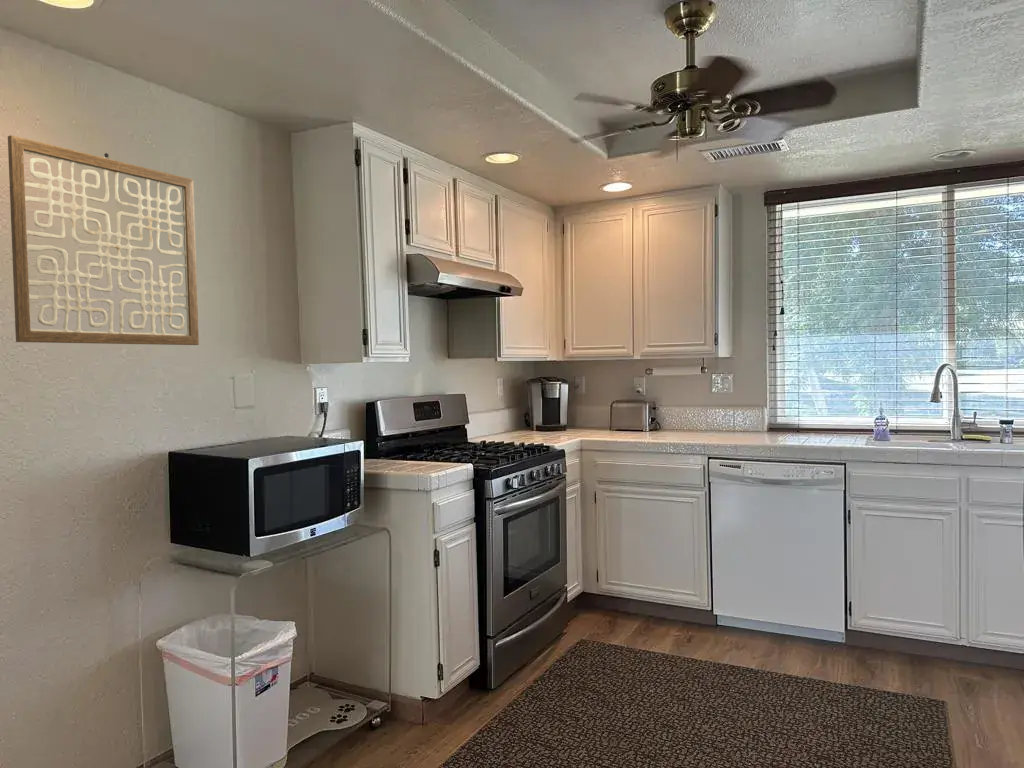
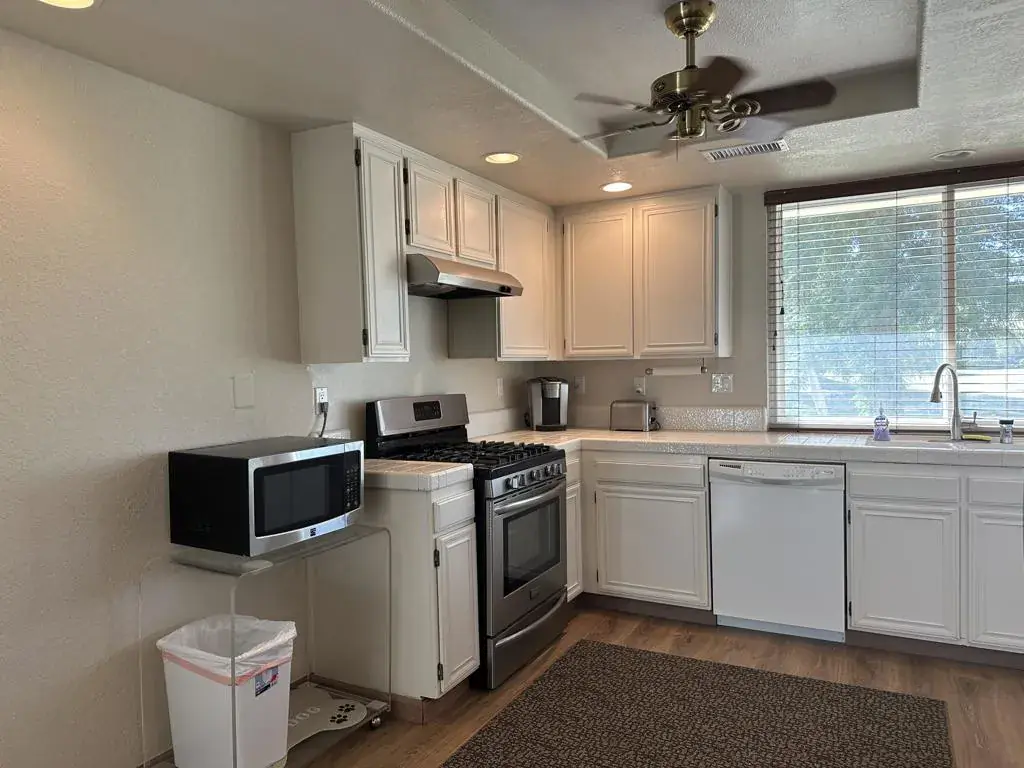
- wall art (114, 247)
